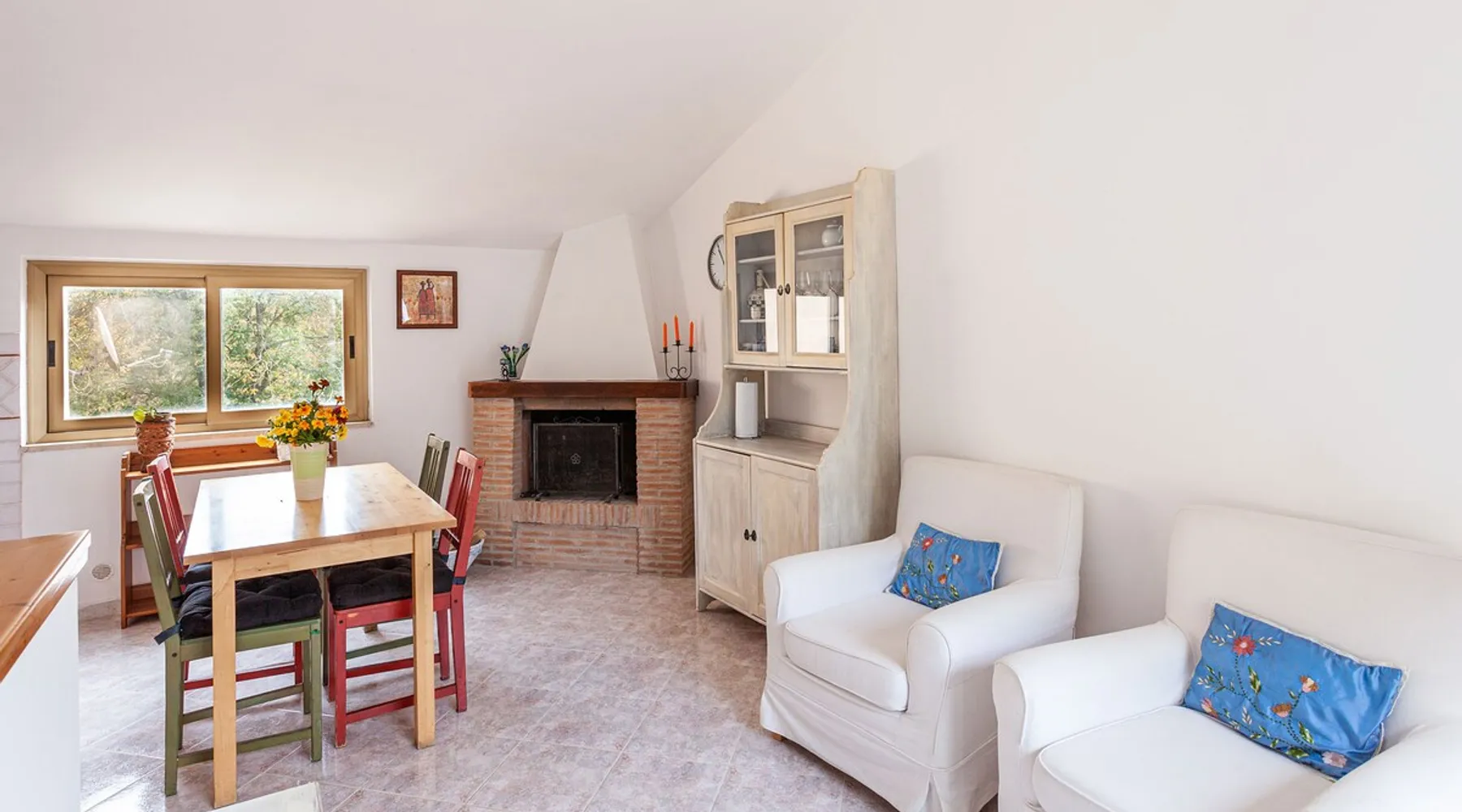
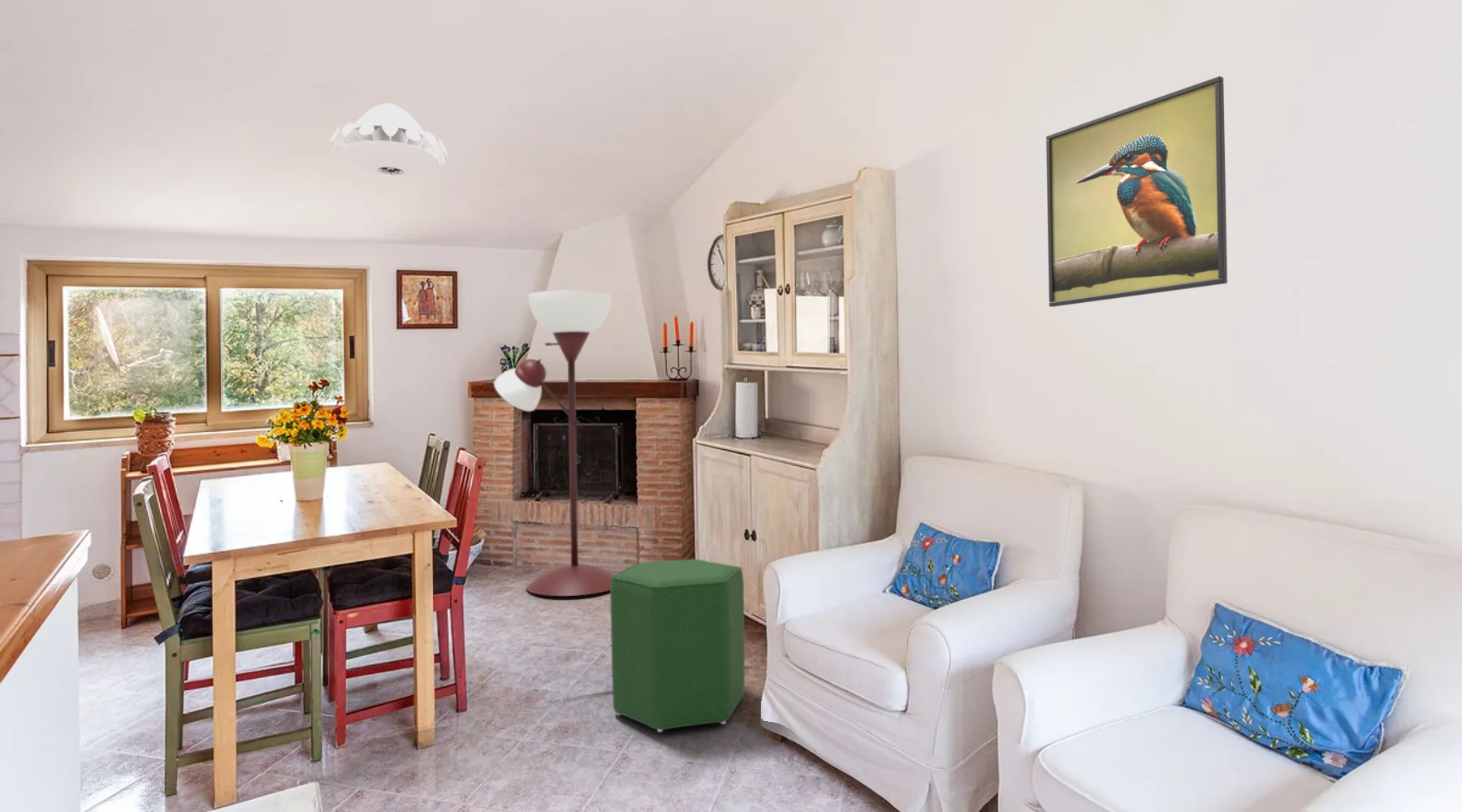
+ pendant lamp (390, 137)
+ ottoman (679, 637)
+ floor lamp (569, 437)
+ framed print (1128, 202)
